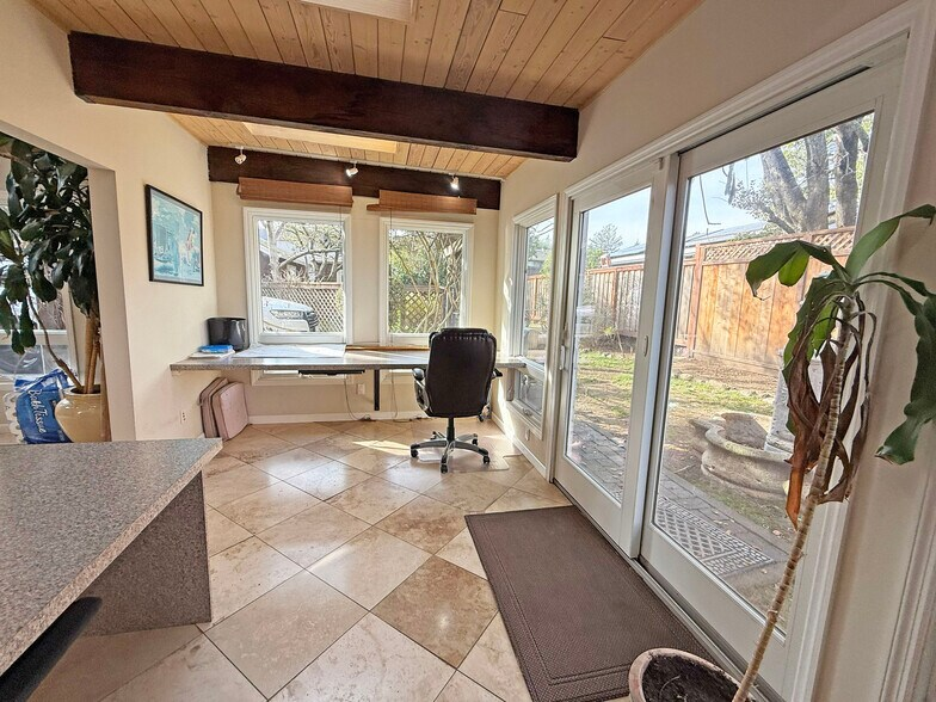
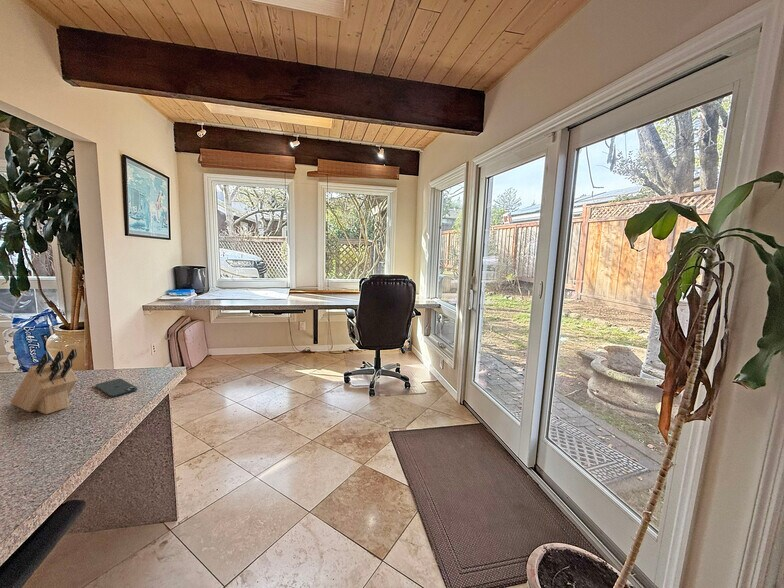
+ knife block (45, 376)
+ smartphone (116, 386)
